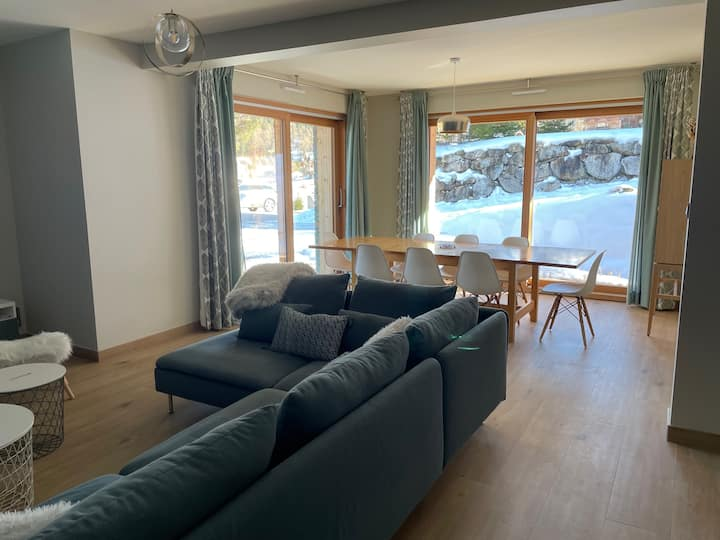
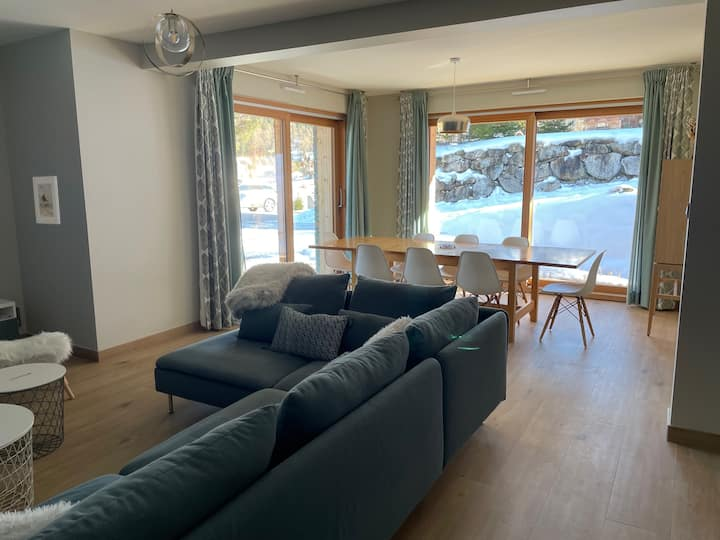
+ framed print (46, 200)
